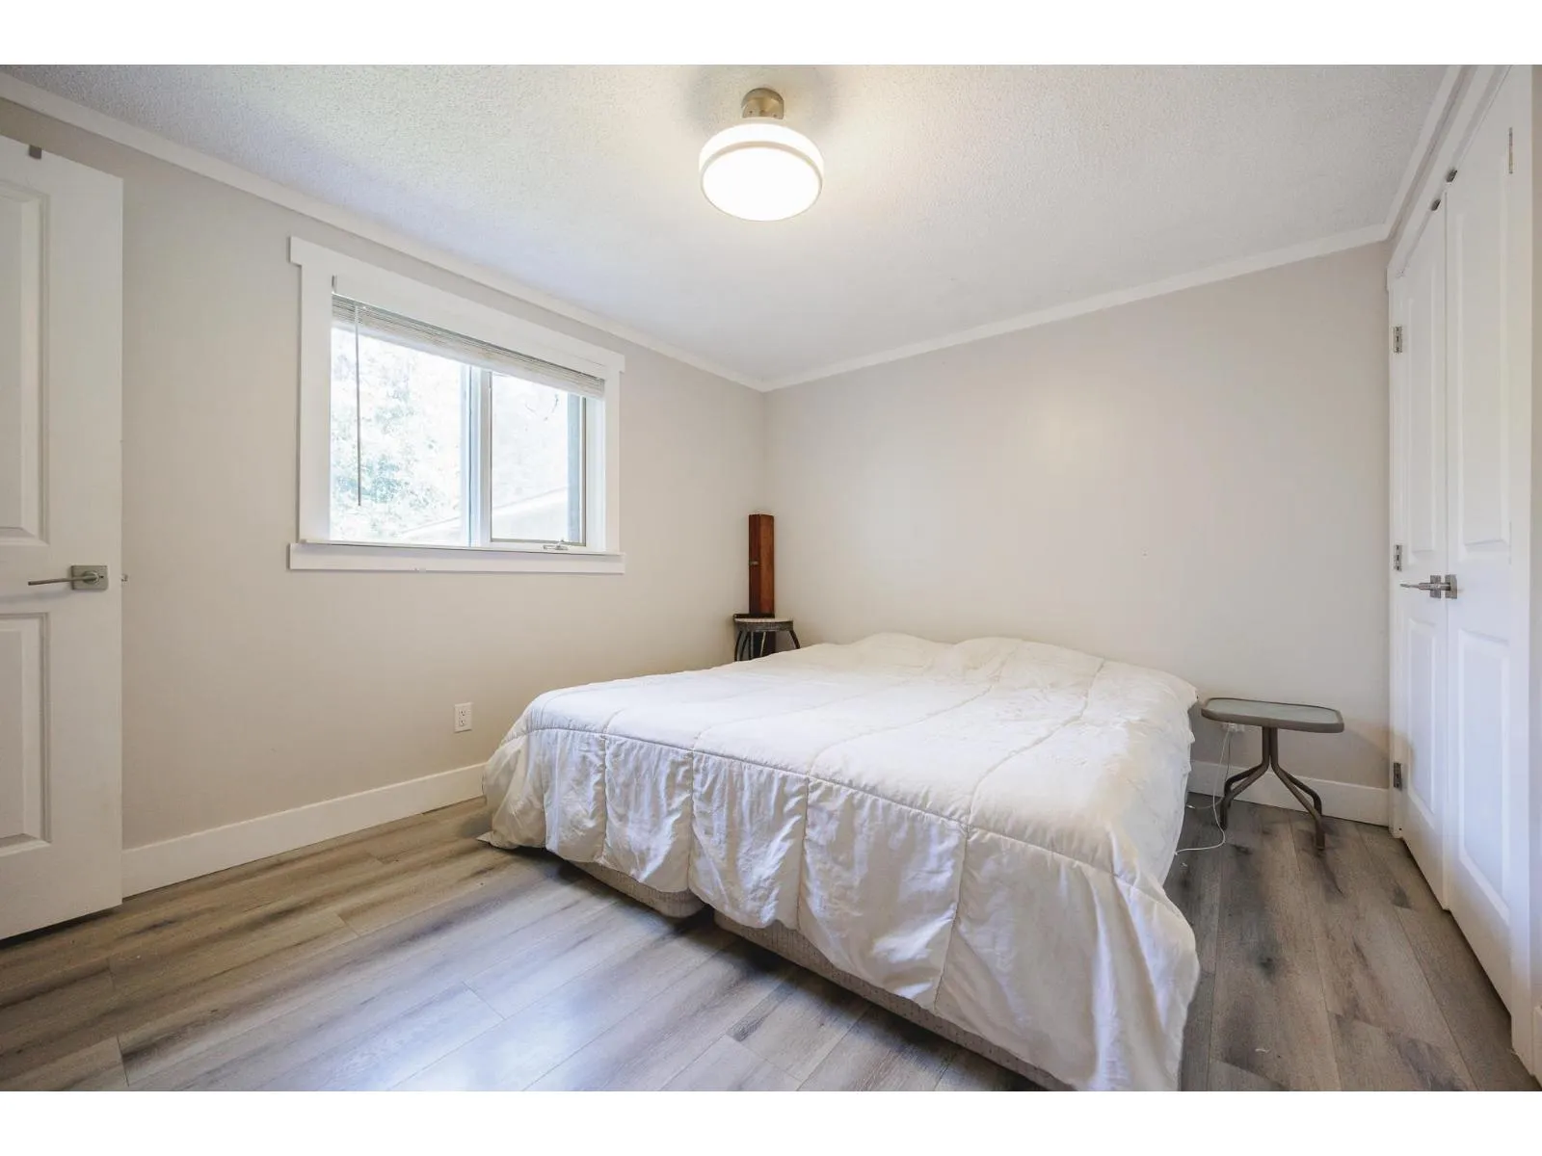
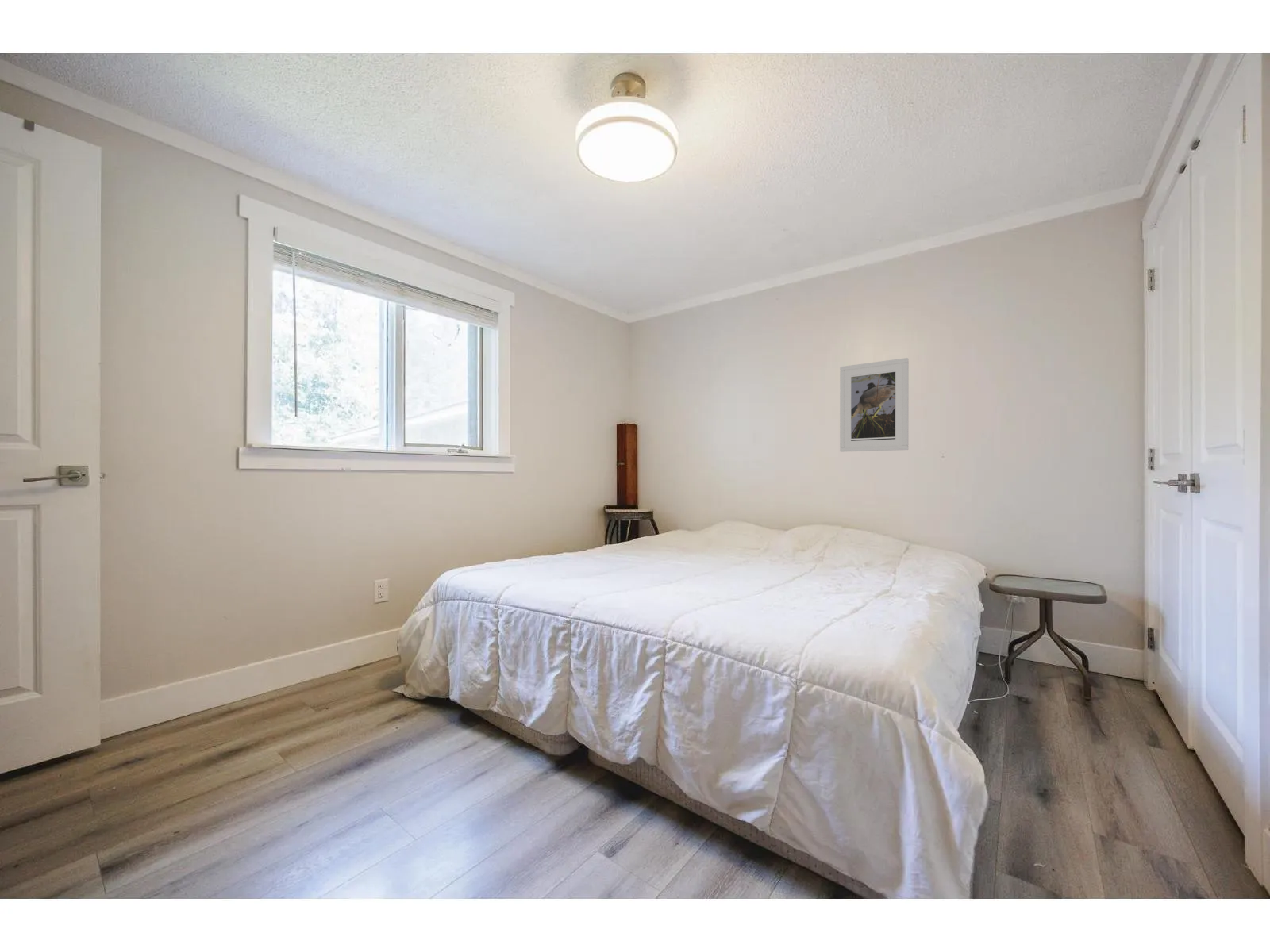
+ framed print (872, 406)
